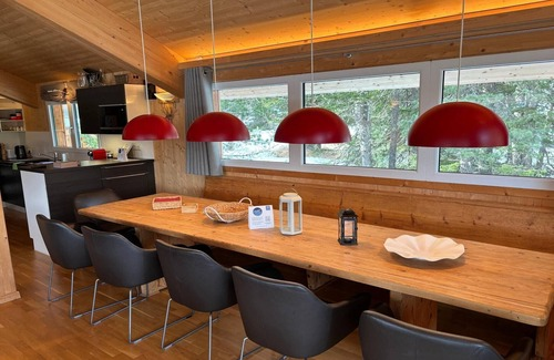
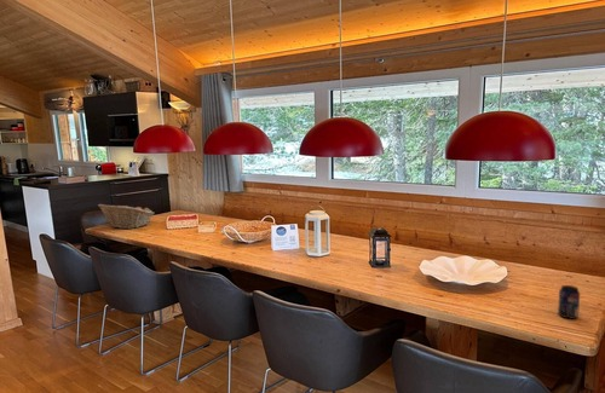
+ fruit basket (126, 213)
+ beverage can (569, 301)
